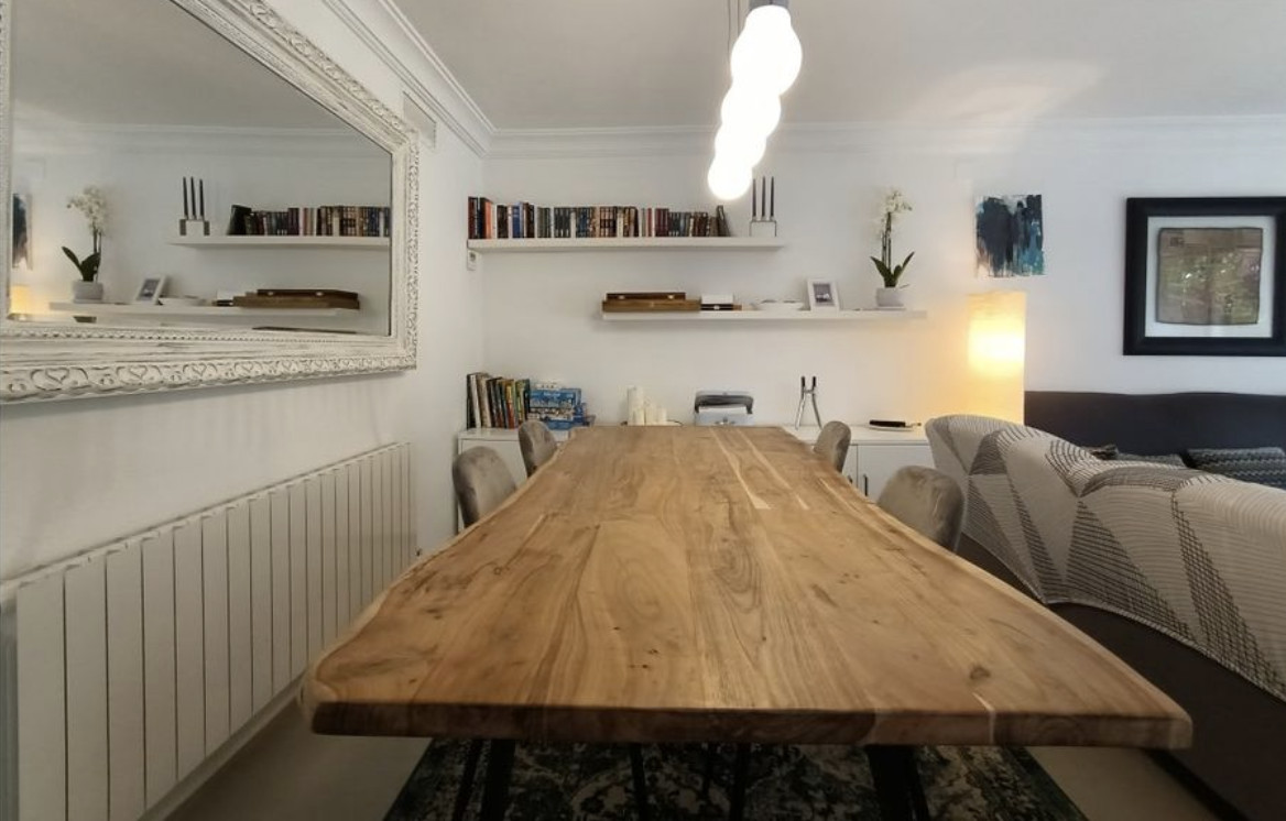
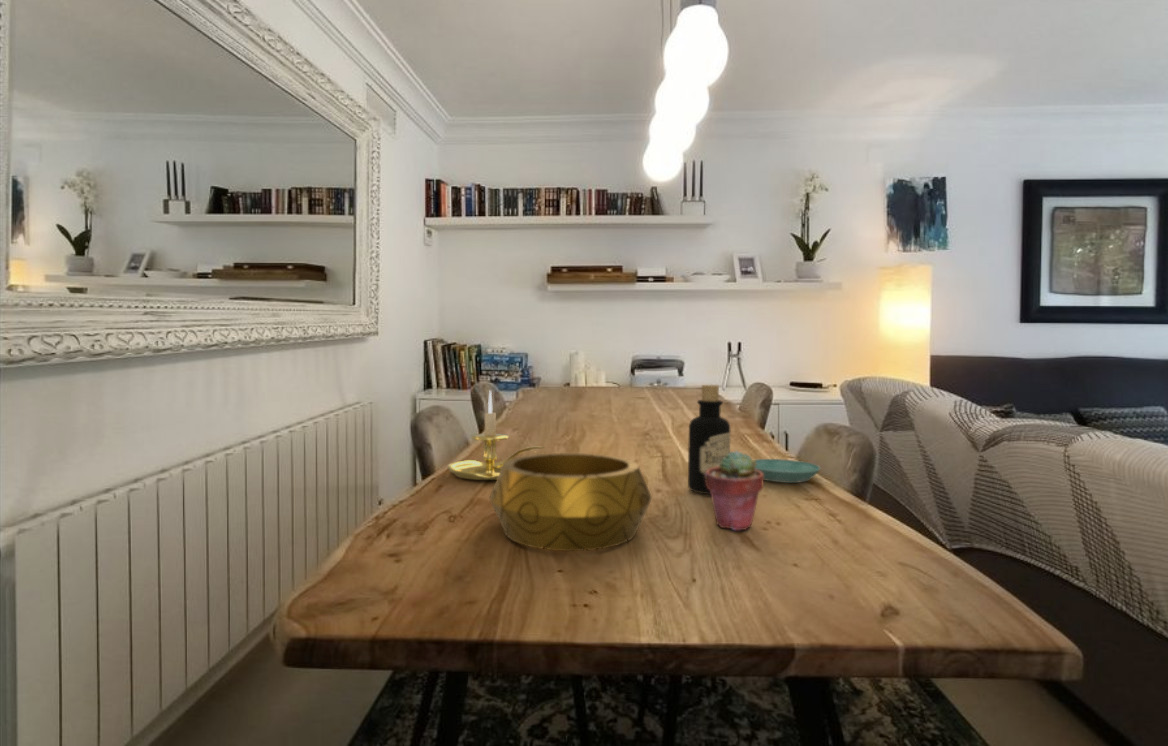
+ candle holder (496, 433)
+ saucer (781, 471)
+ potted succulent (734, 487)
+ bottle (709, 438)
+ decorative bowl (570, 496)
